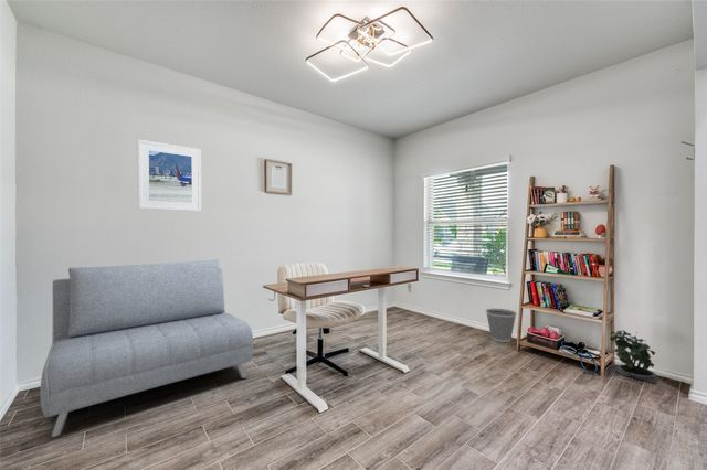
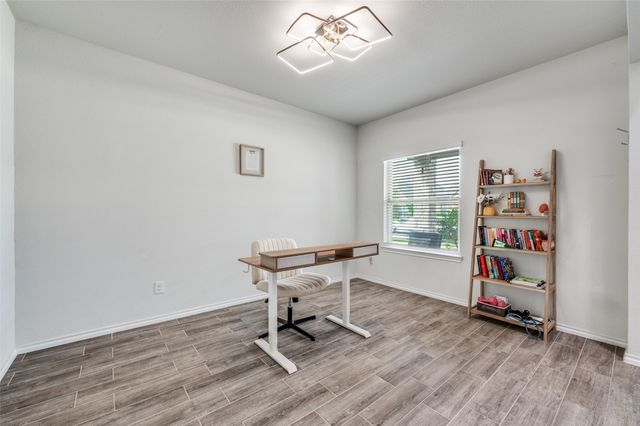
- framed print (170, 177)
- wastebasket (500, 325)
- potted plant (632, 352)
- sofa (156, 323)
